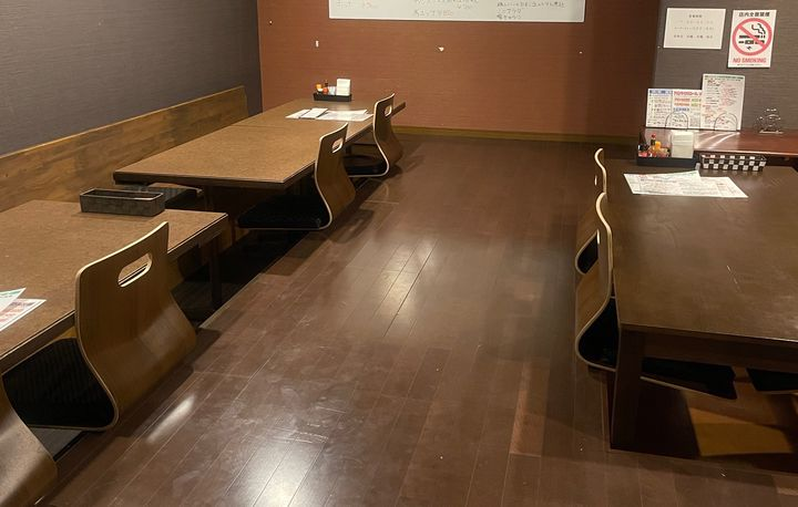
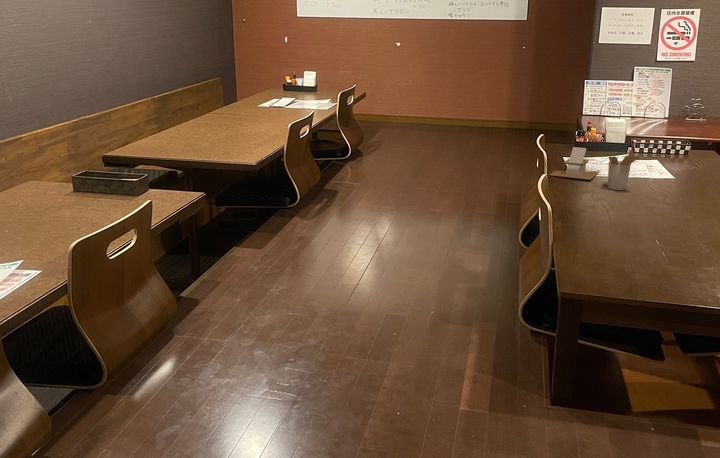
+ utensil holder (622, 170)
+ napkin holder (576, 161)
